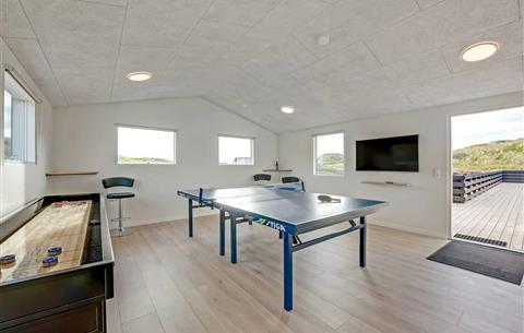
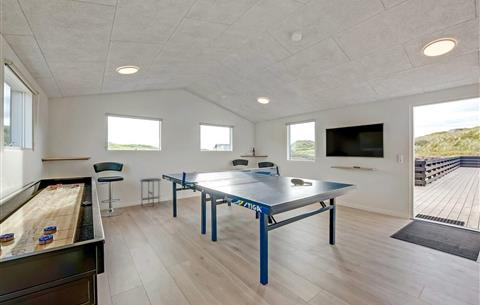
+ side table (150, 192)
